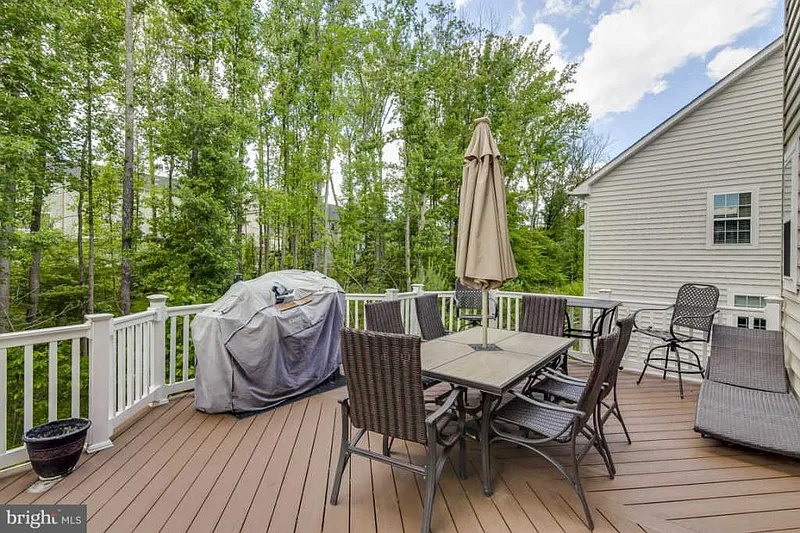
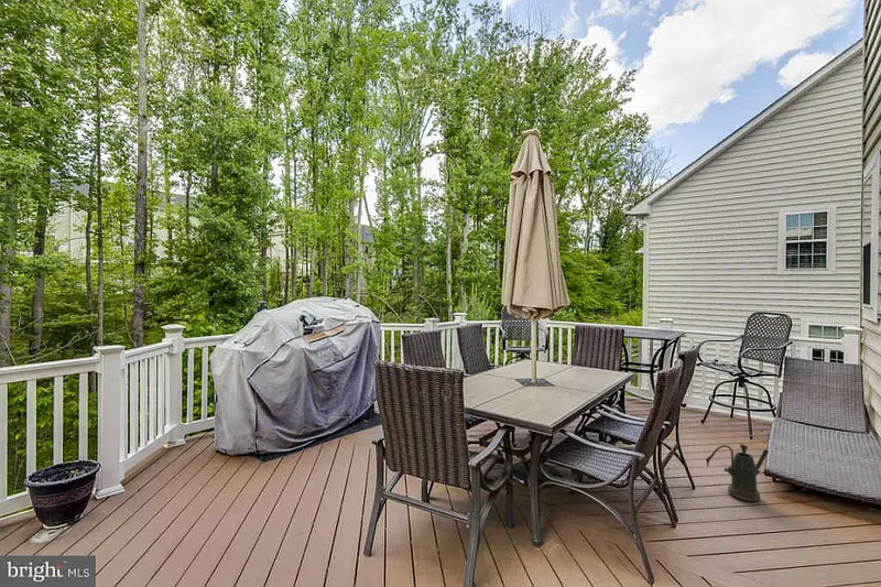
+ watering can (737, 470)
